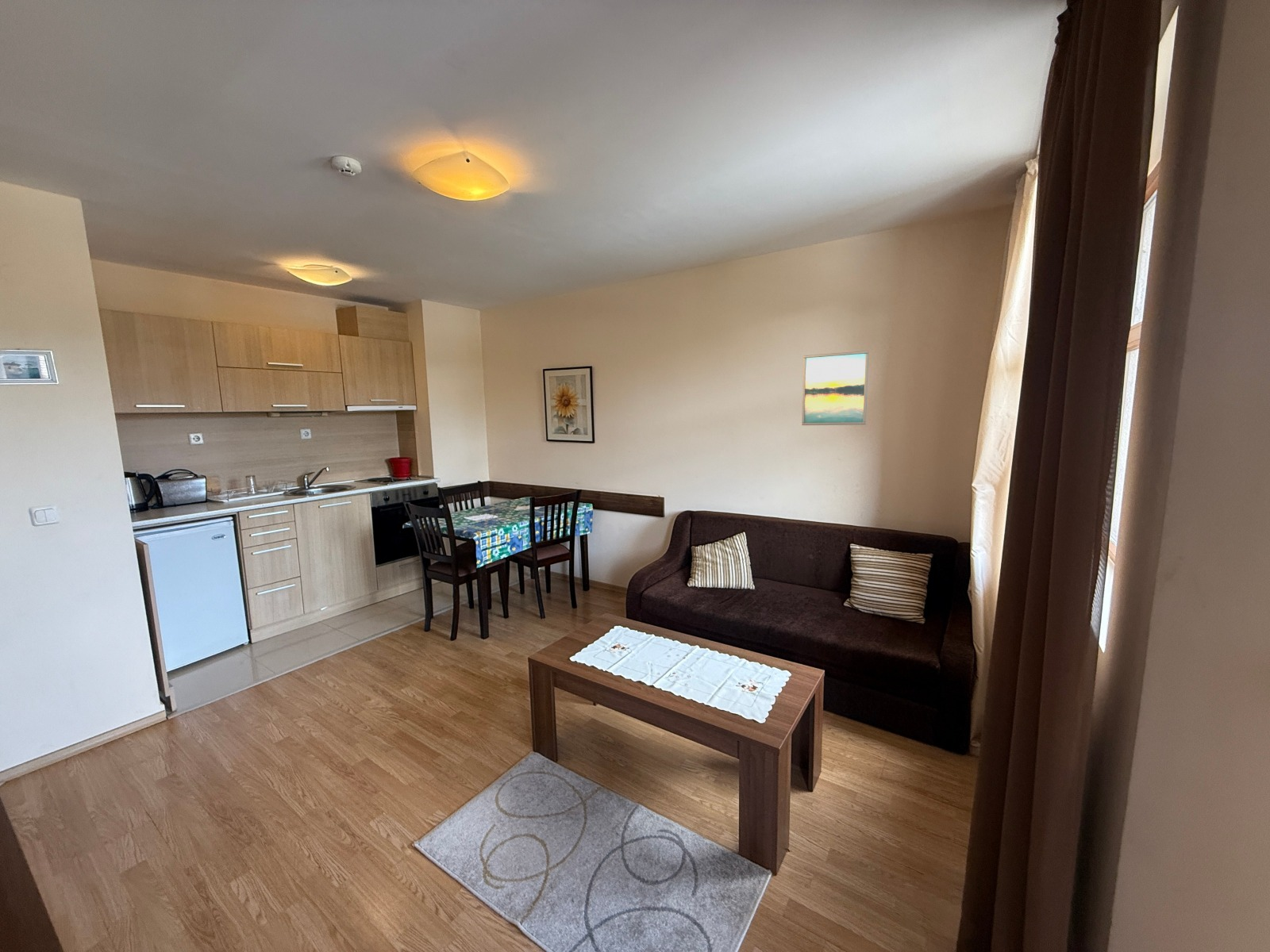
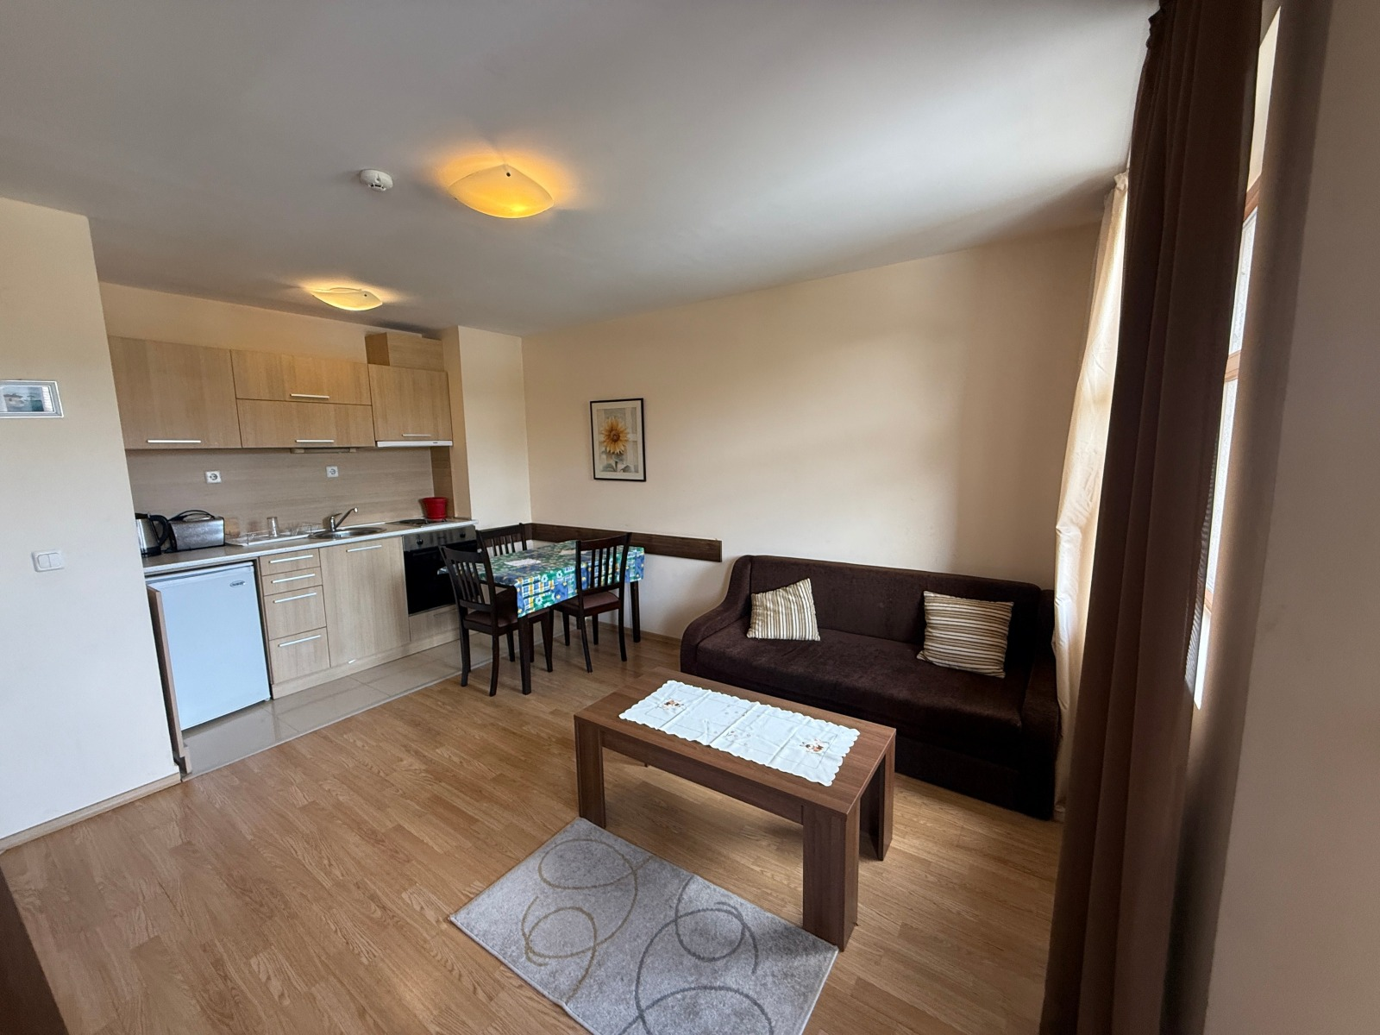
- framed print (833, 389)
